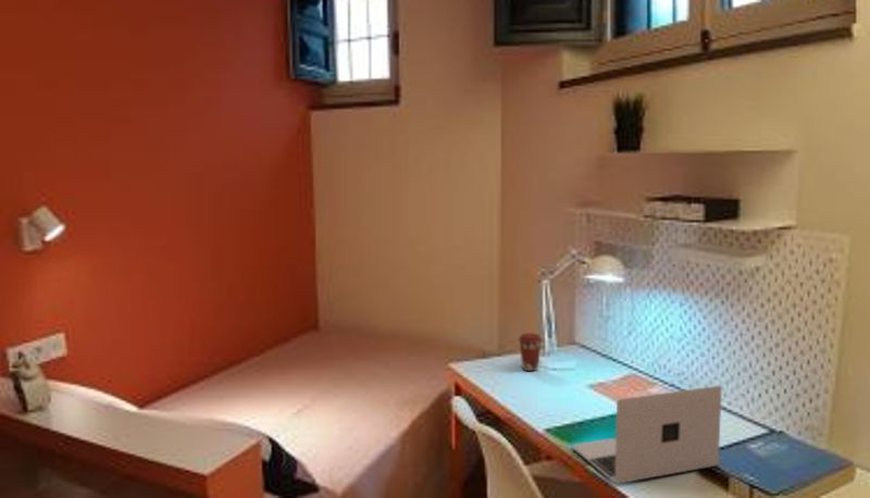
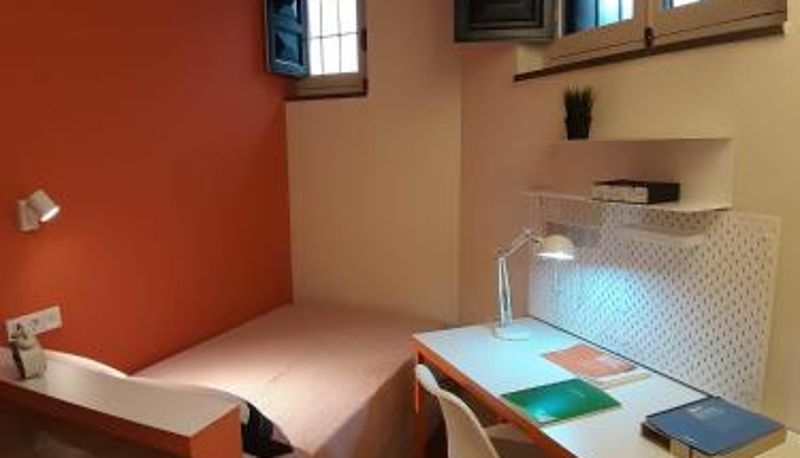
- laptop (643, 418)
- coffee cup (530, 351)
